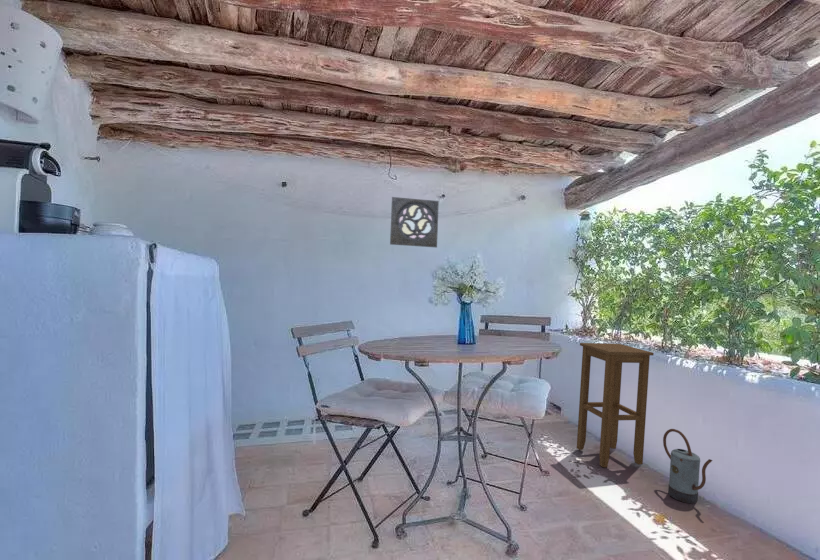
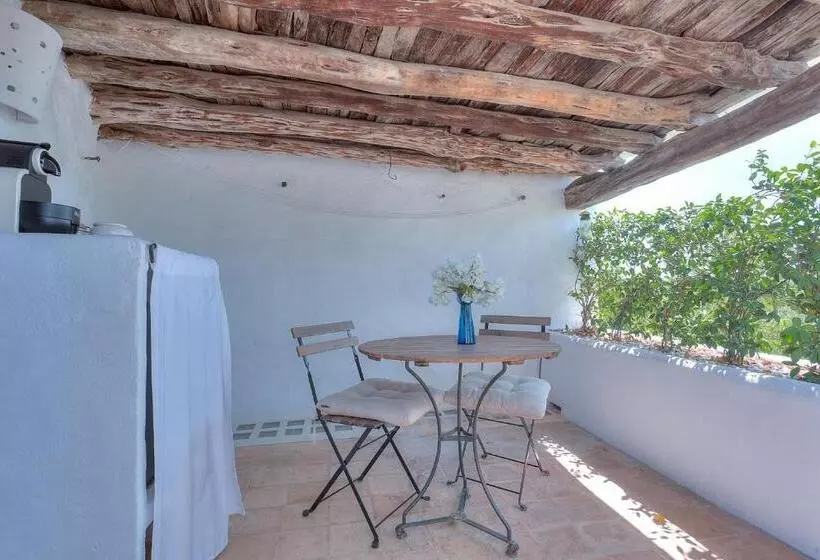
- watering can (685, 465)
- wall ornament (414, 222)
- stool (611, 402)
